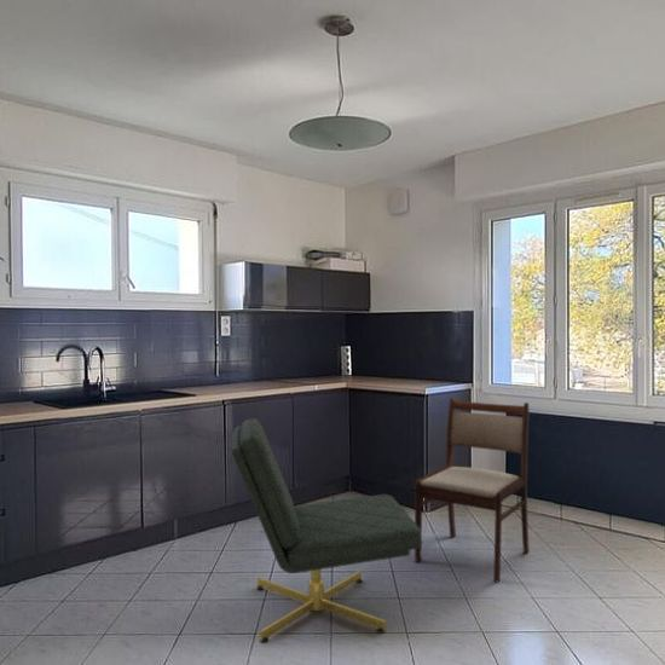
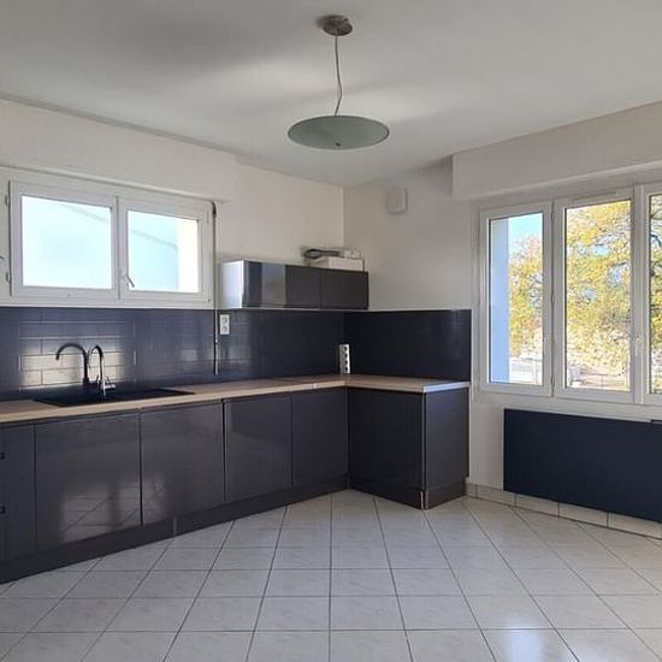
- dining chair (322, 514)
- dining chair (473, 480)
